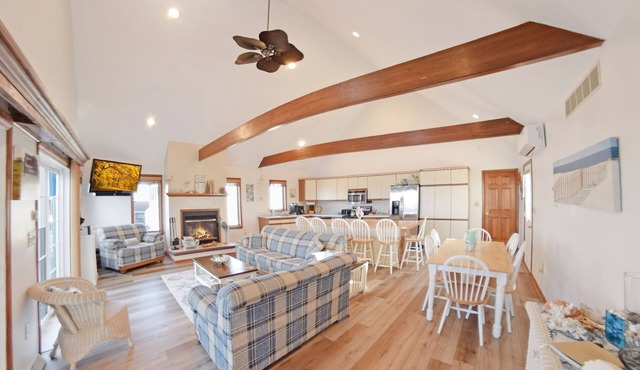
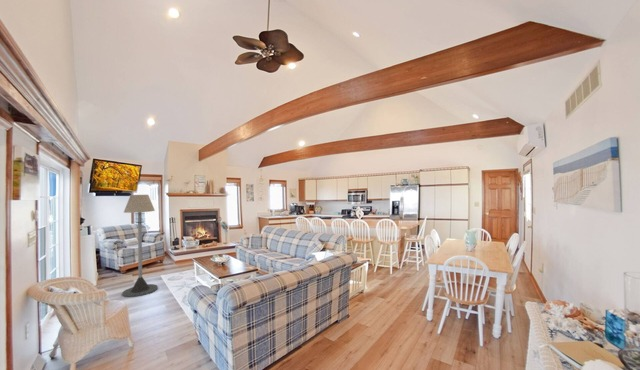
+ floor lamp (140, 243)
